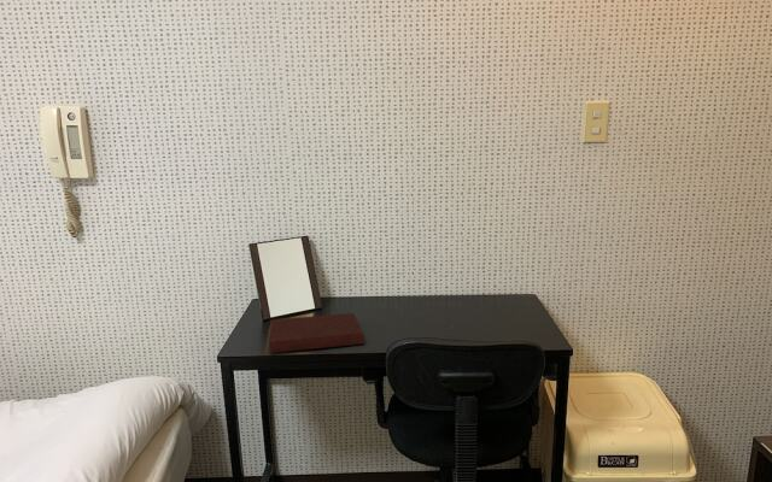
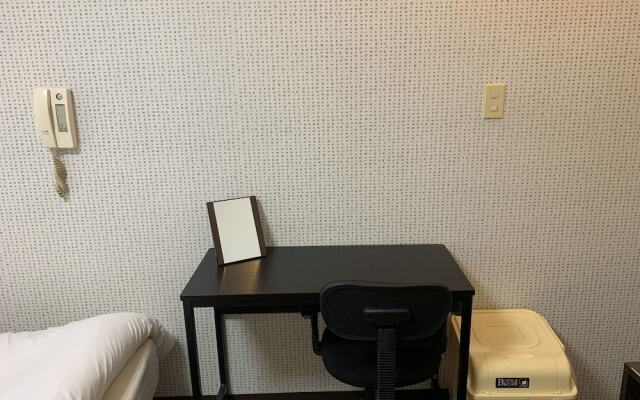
- notebook (315, 331)
